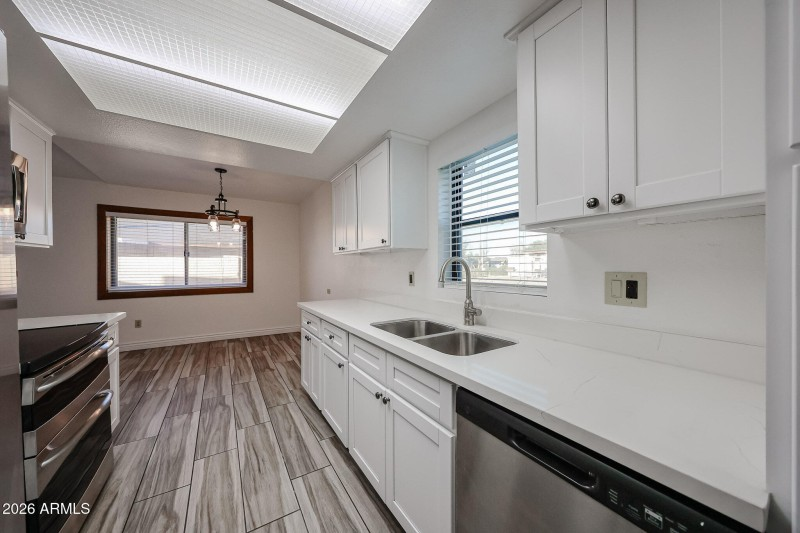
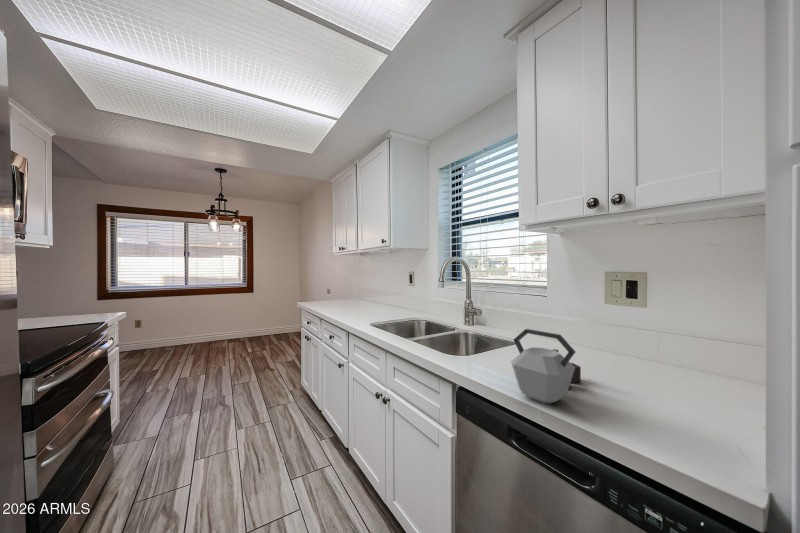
+ kettle (554, 359)
